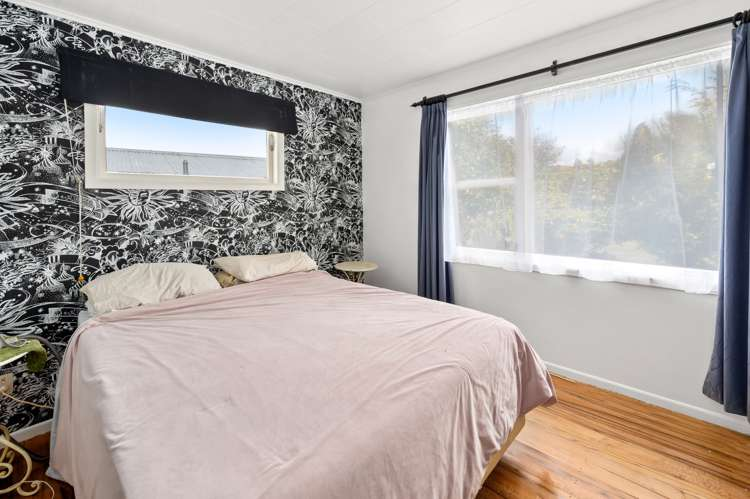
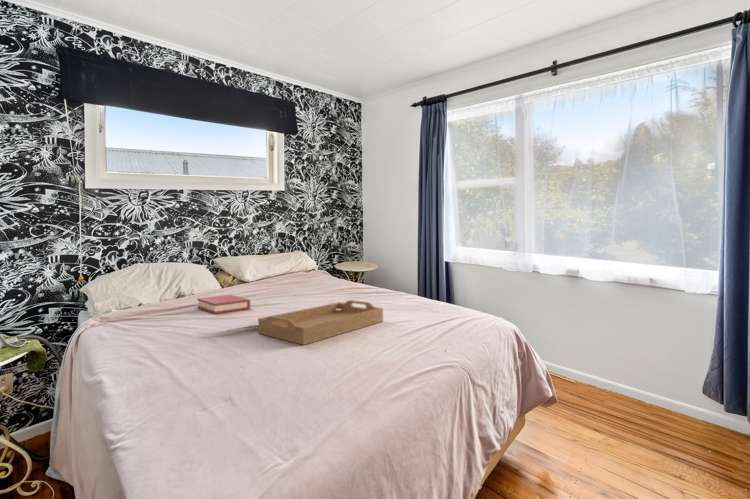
+ hardback book (223, 303)
+ serving tray (324, 317)
